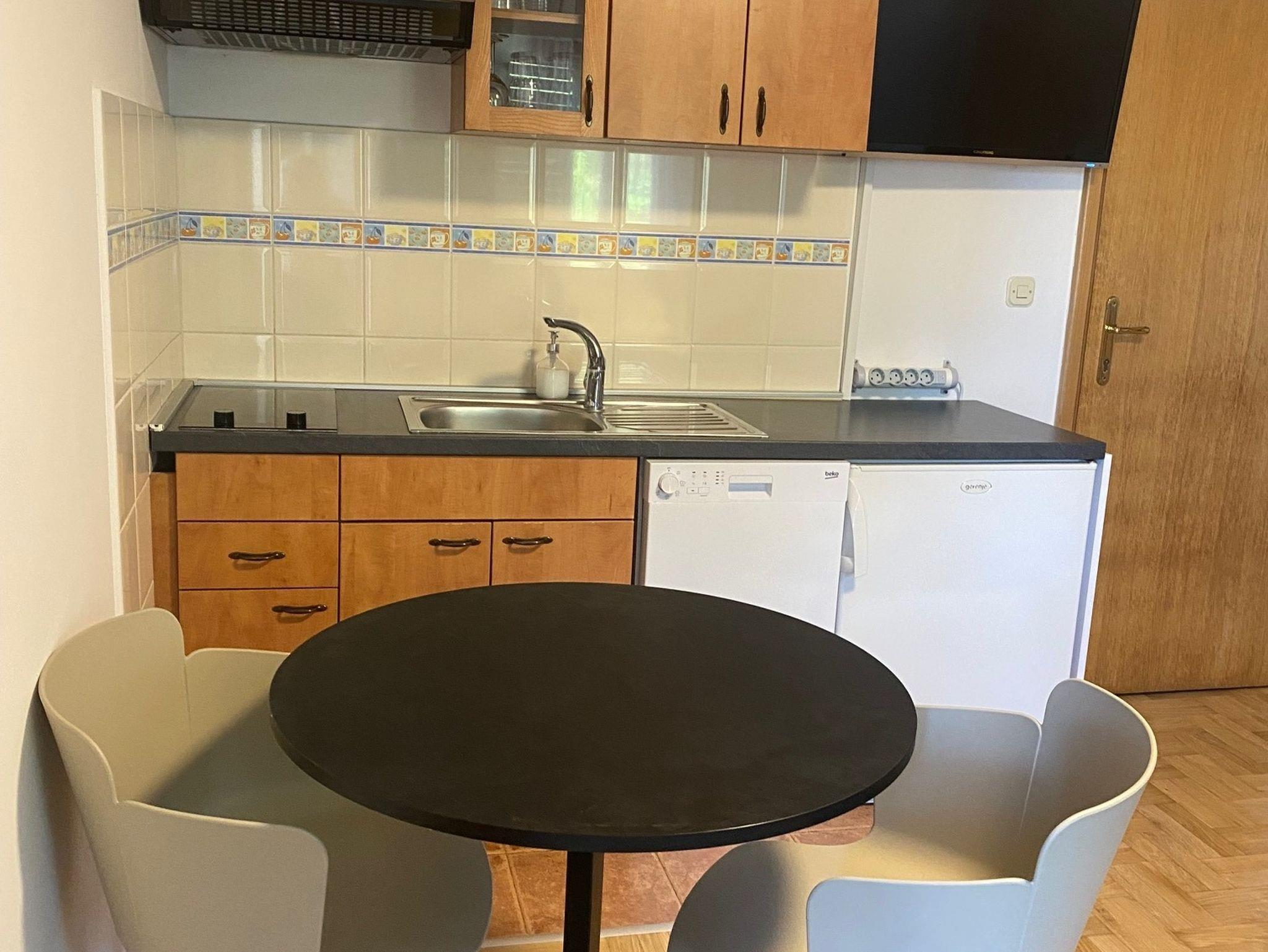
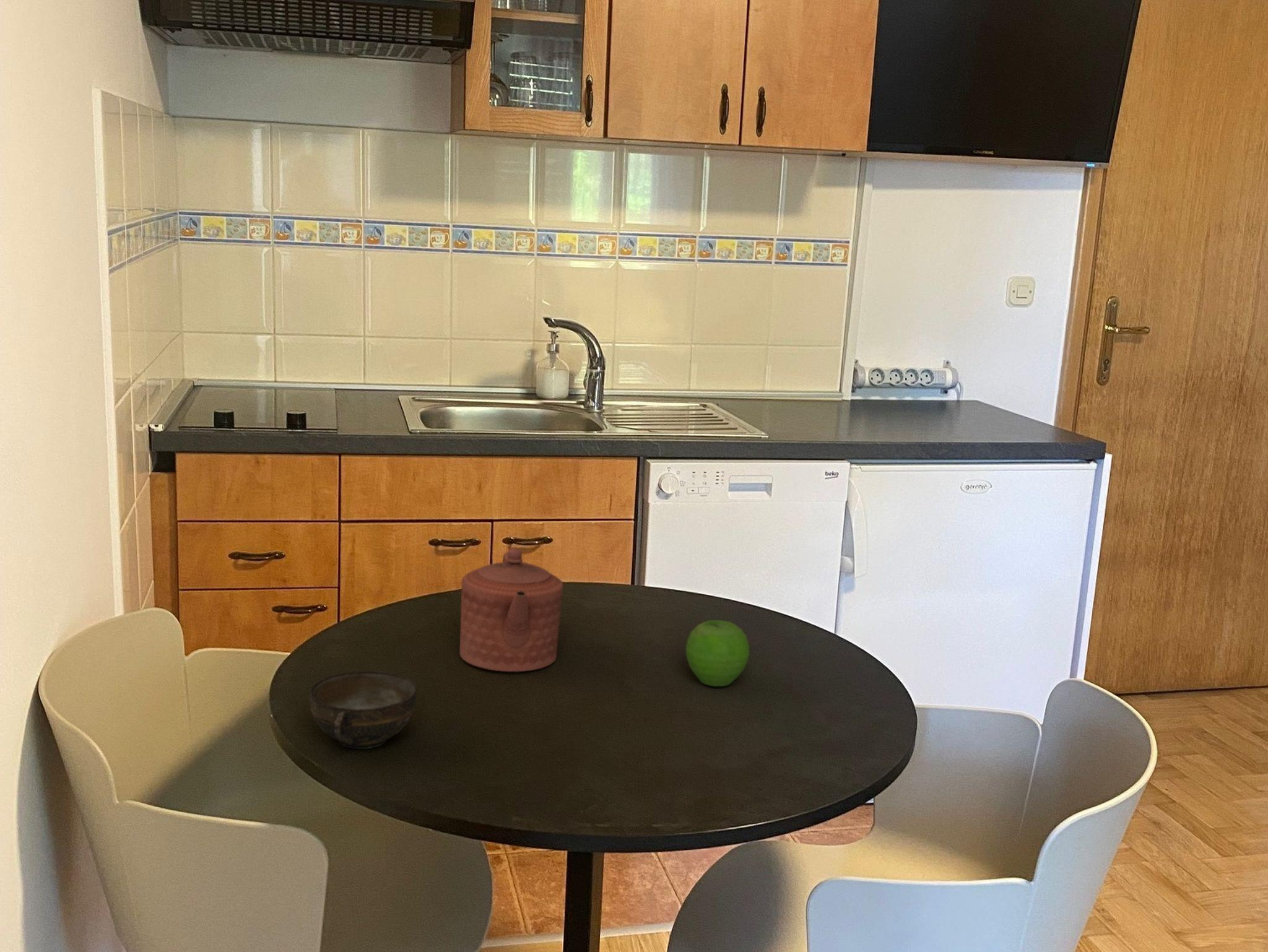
+ teapot (511, 602)
+ cup (359, 718)
+ fruit (717, 653)
